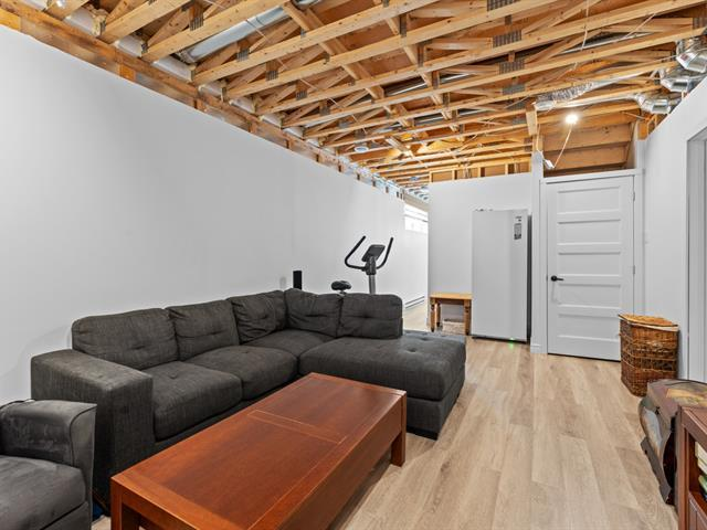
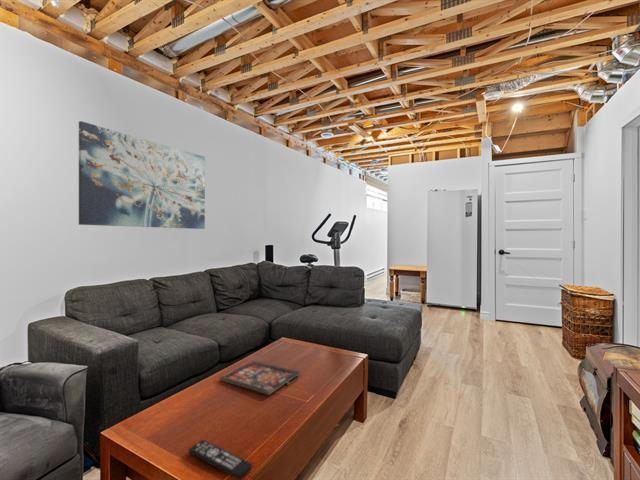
+ board game (261, 376)
+ wall art (152, 184)
+ remote control (219, 458)
